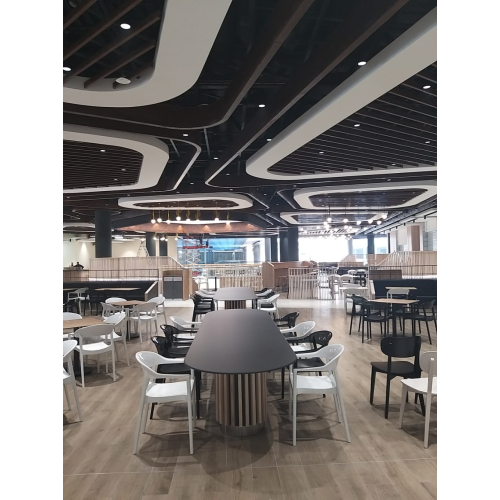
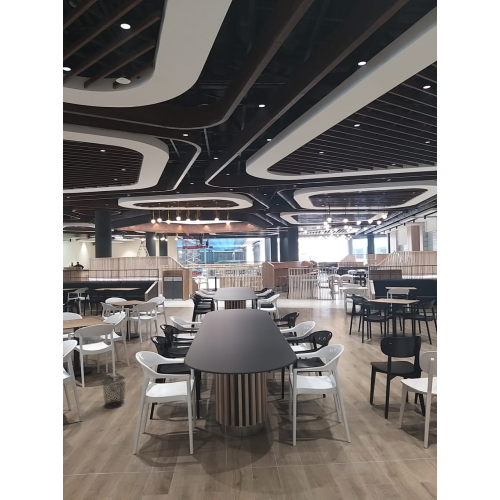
+ waste bin (114, 391)
